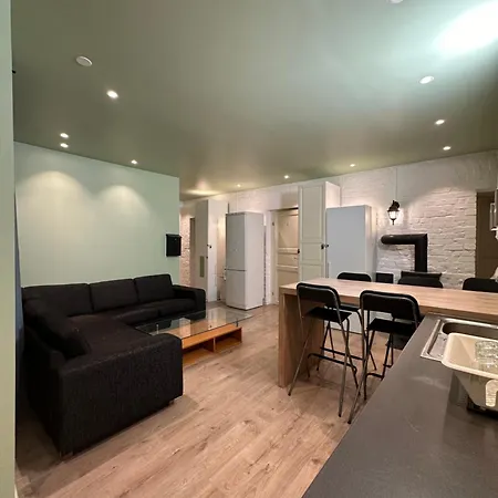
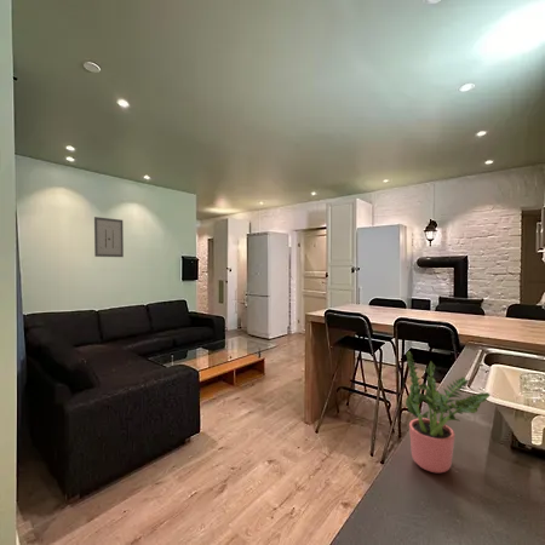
+ potted plant (443, 406)
+ wall art (109, 237)
